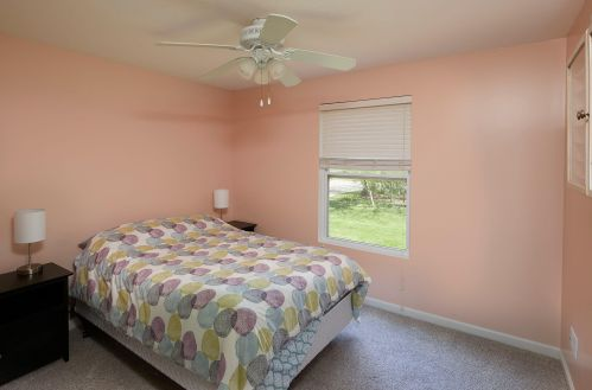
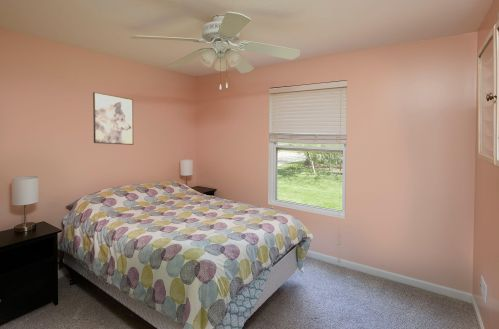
+ wall art (114, 120)
